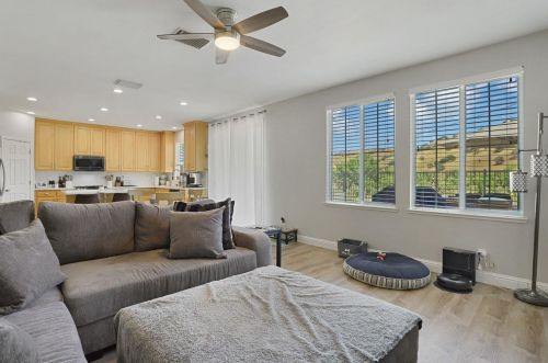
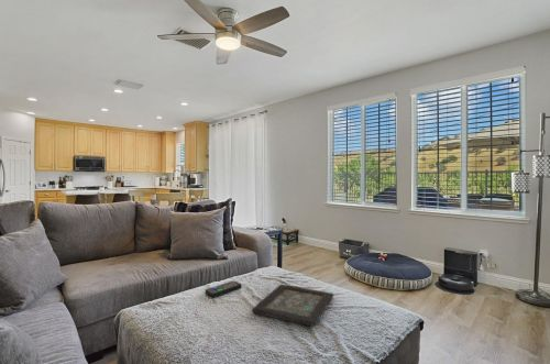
+ remote control (223, 288)
+ decorative tray (295, 302)
